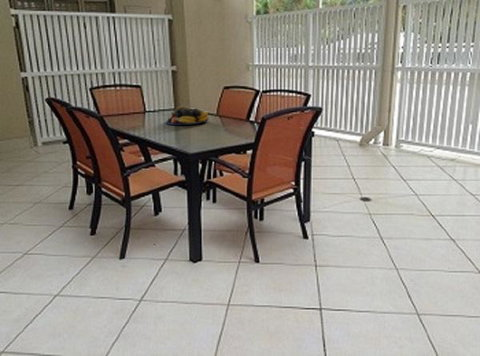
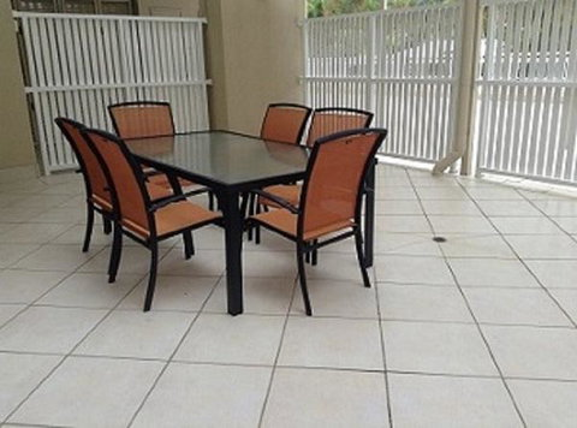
- fruit bowl (186, 114)
